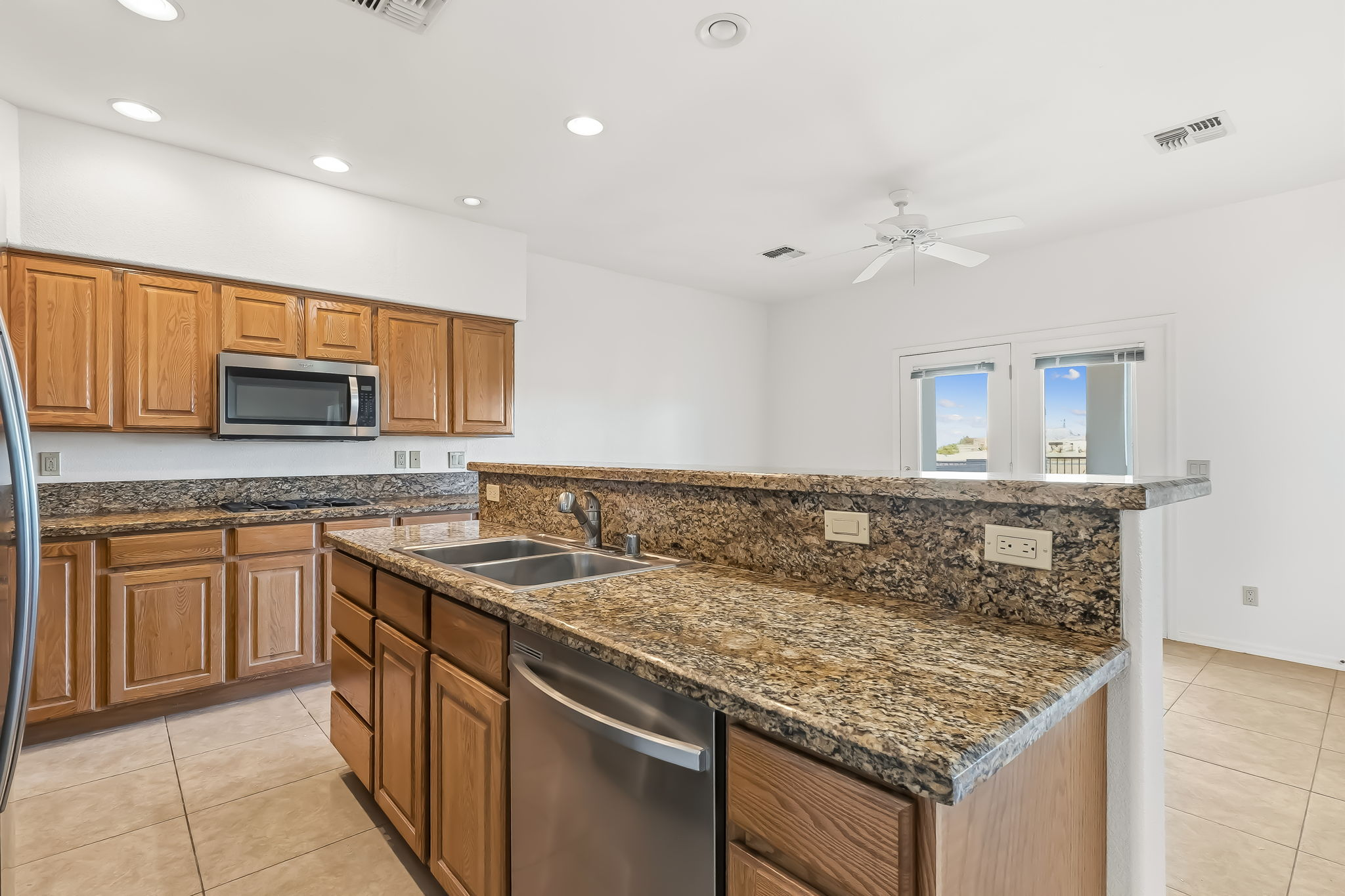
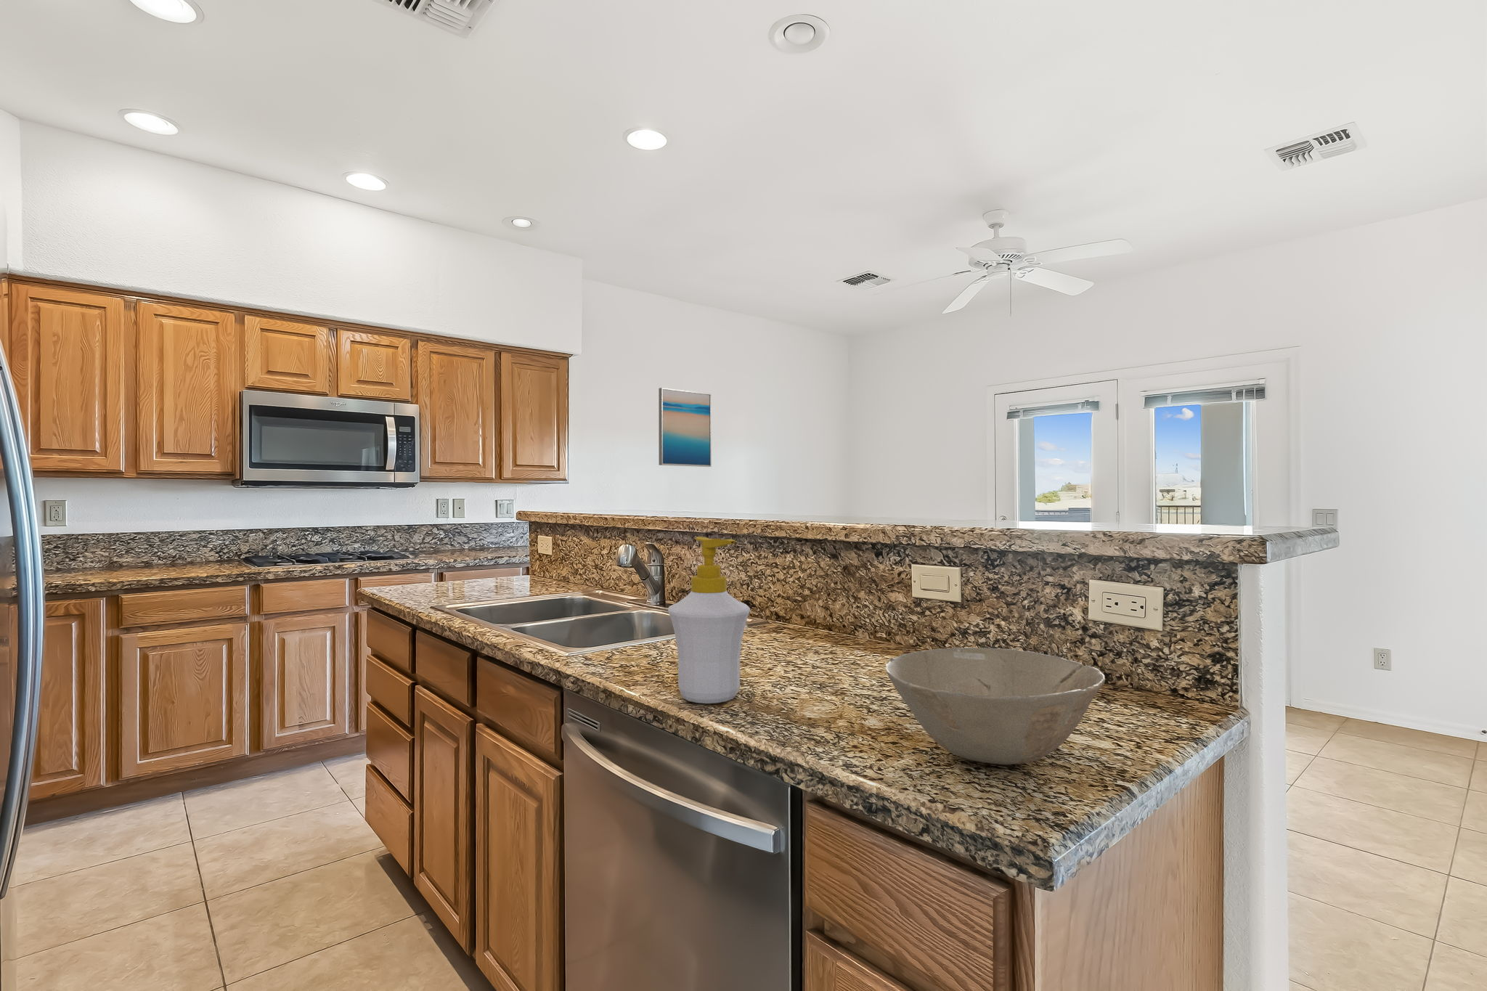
+ bowl (989, 710)
+ wall art (685, 428)
+ soap bottle (709, 617)
